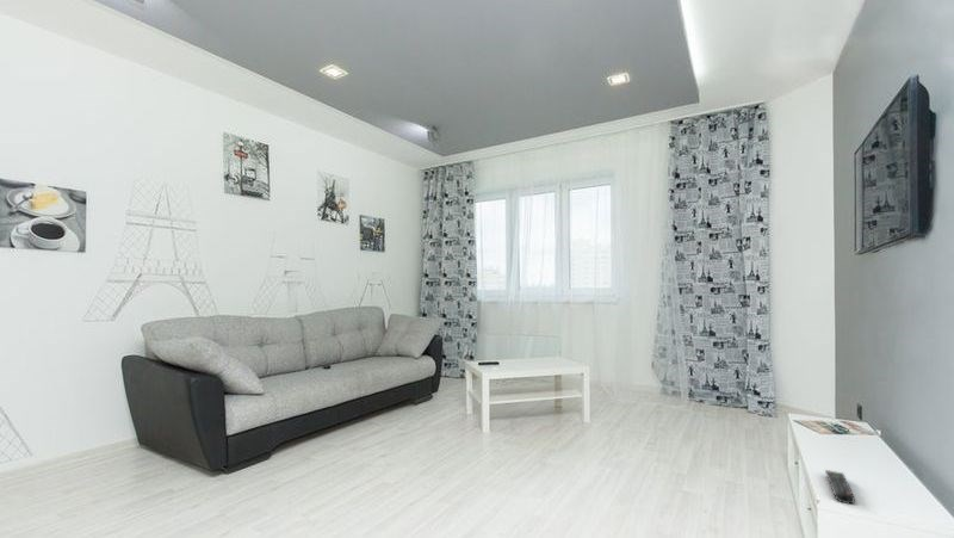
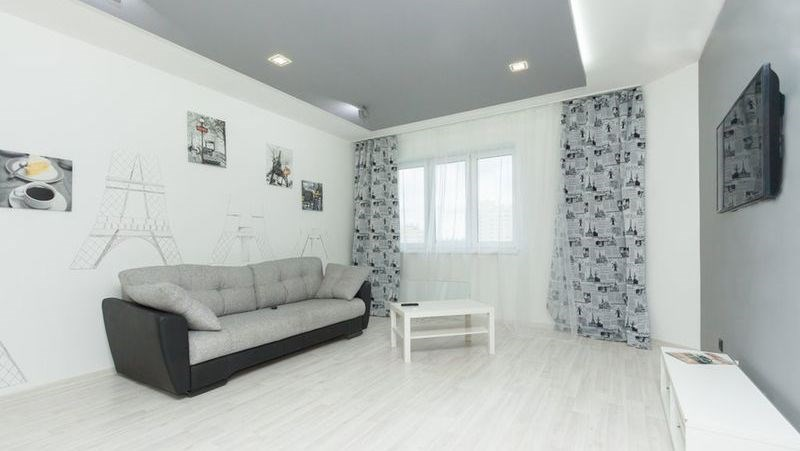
- remote control (838, 484)
